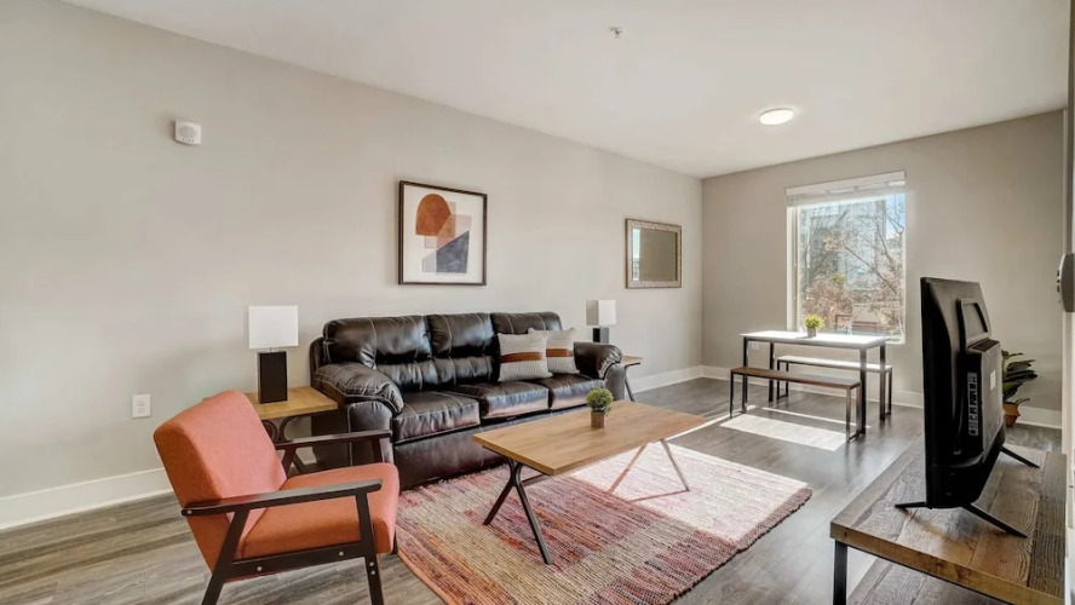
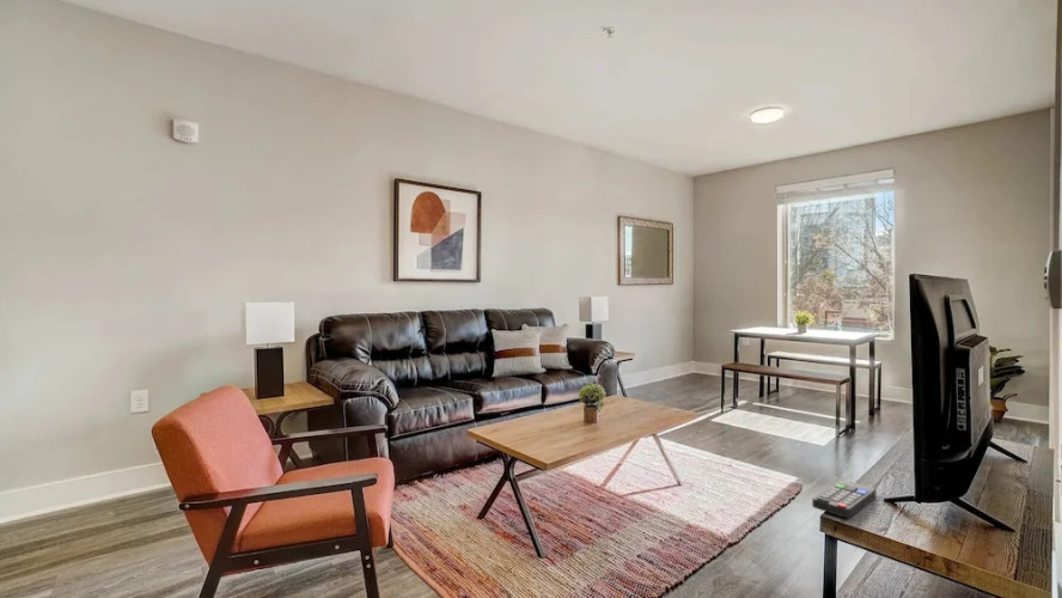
+ remote control (844, 496)
